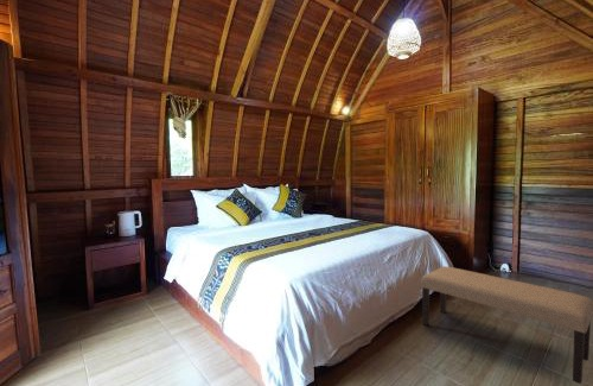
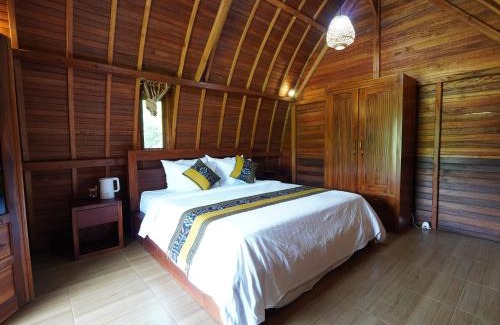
- bench (497, 308)
